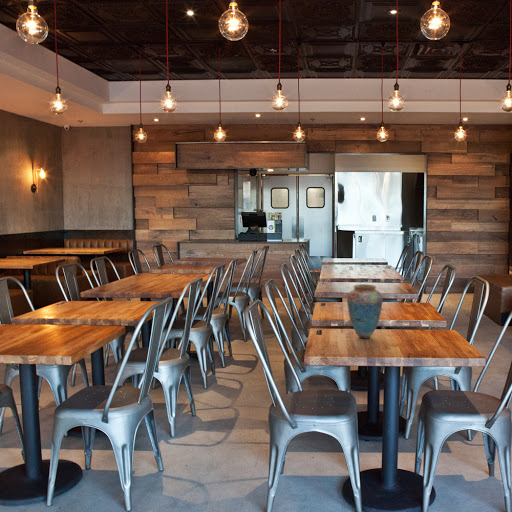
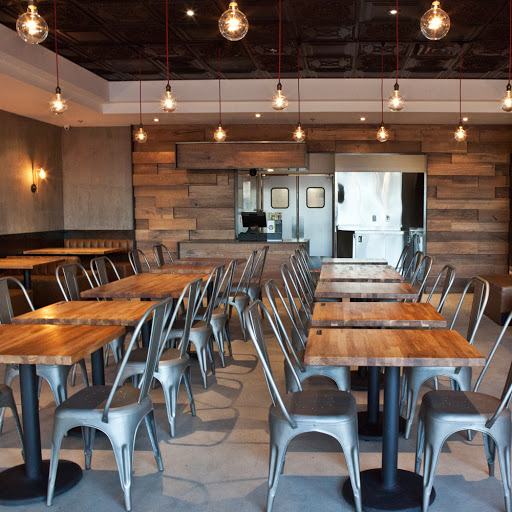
- vase (364, 311)
